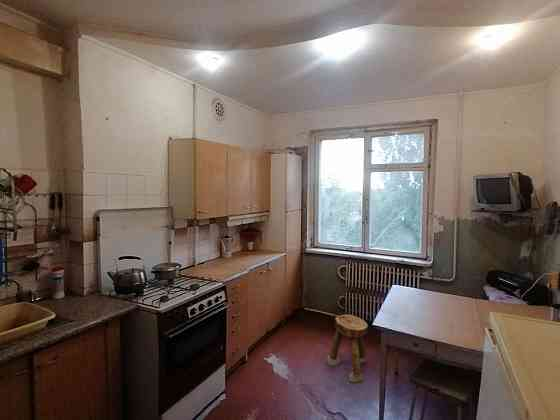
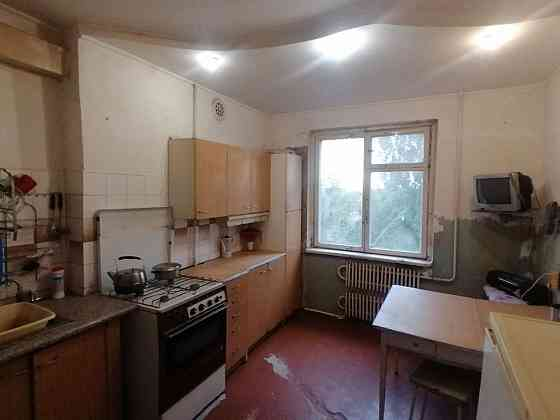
- stool (351, 344)
